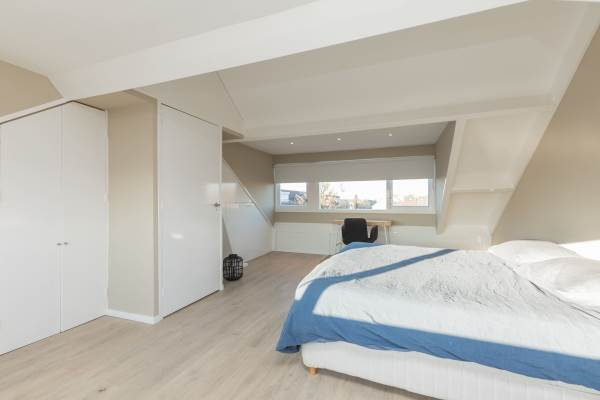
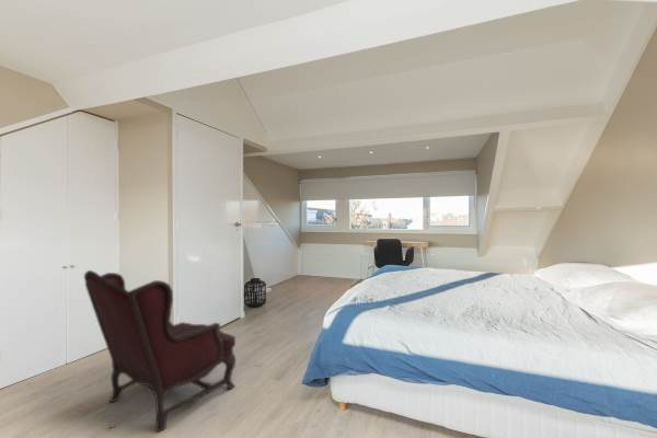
+ armchair (161, 330)
